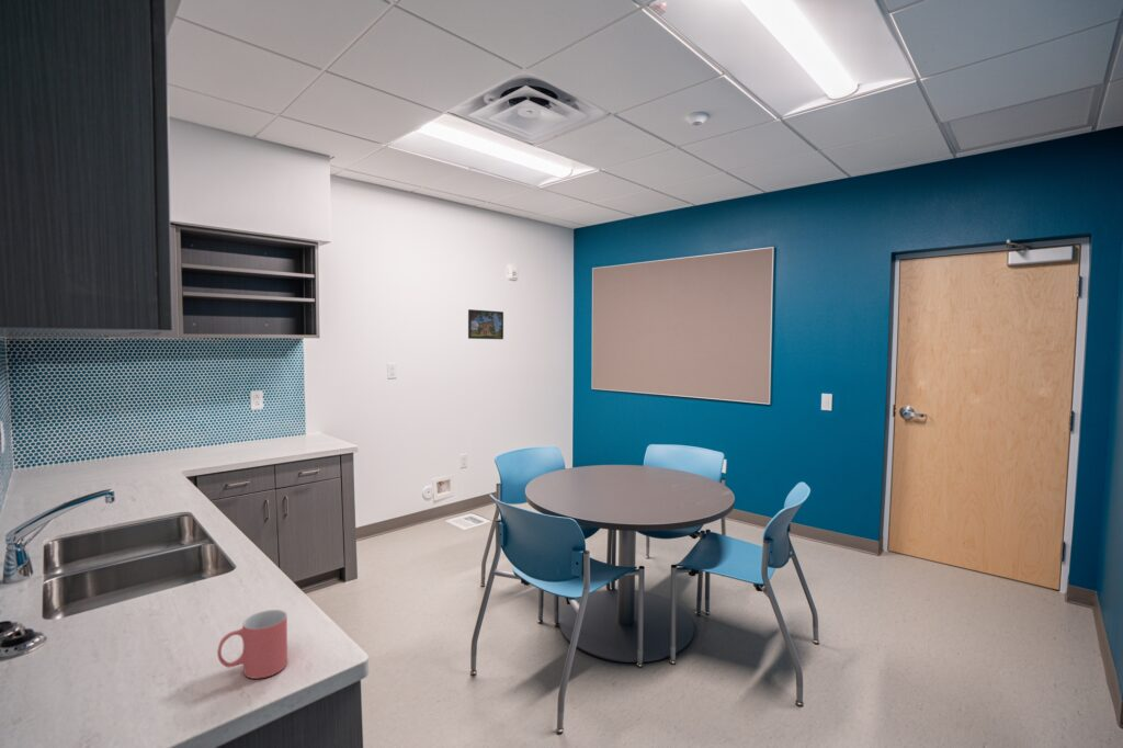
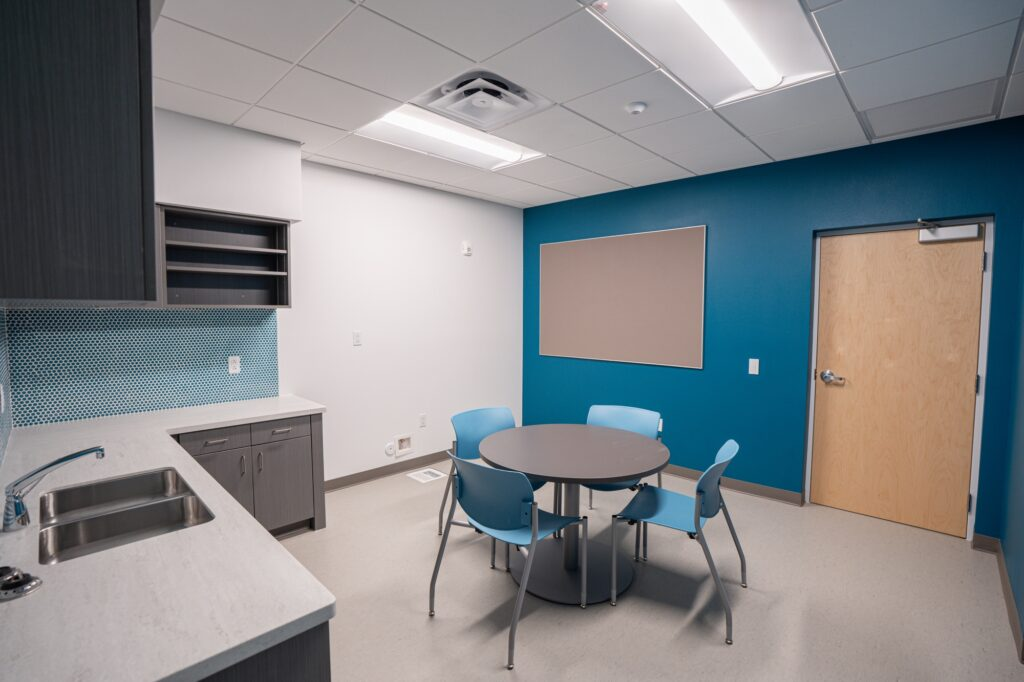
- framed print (486, 325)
- mug (253, 646)
